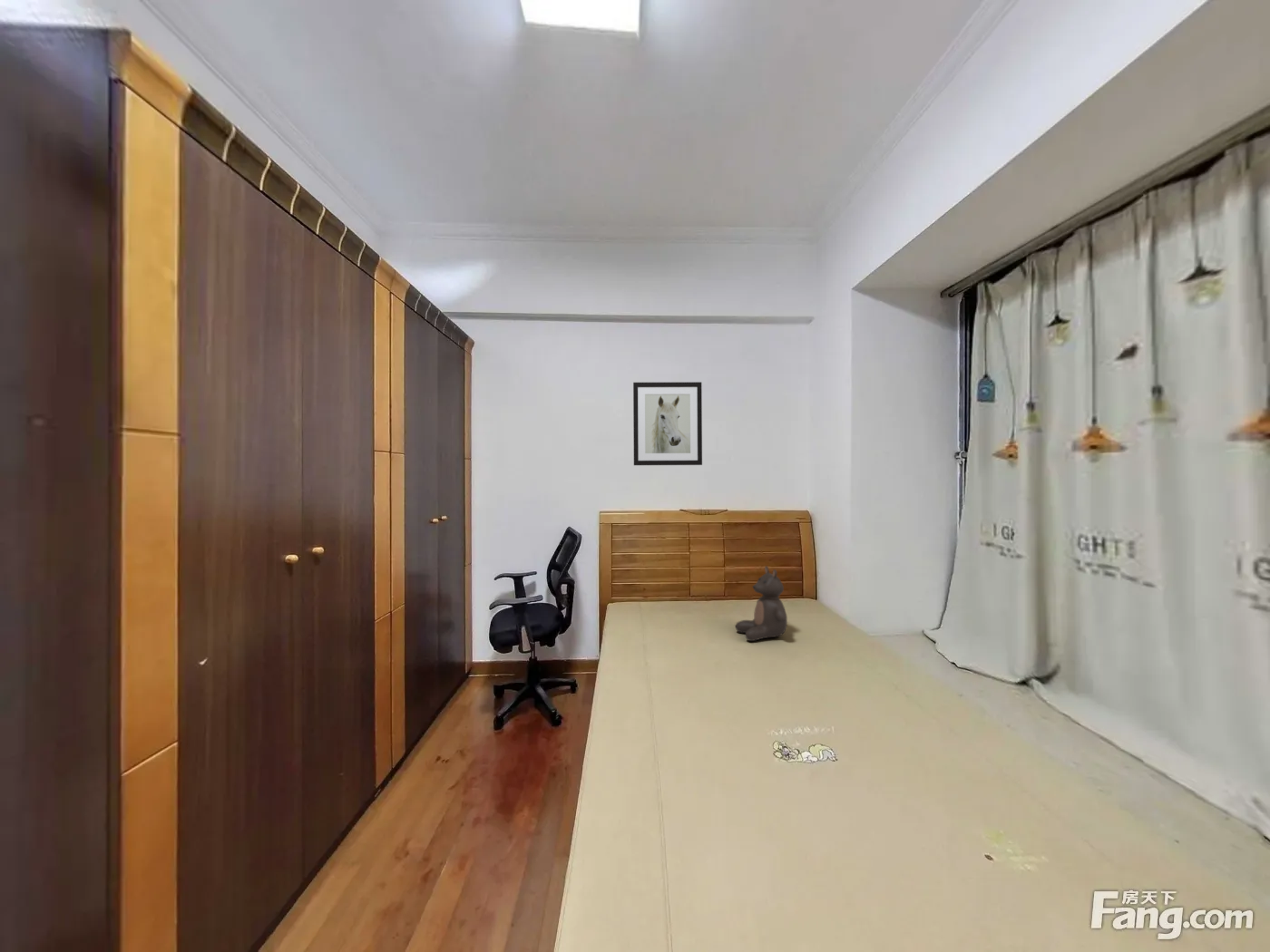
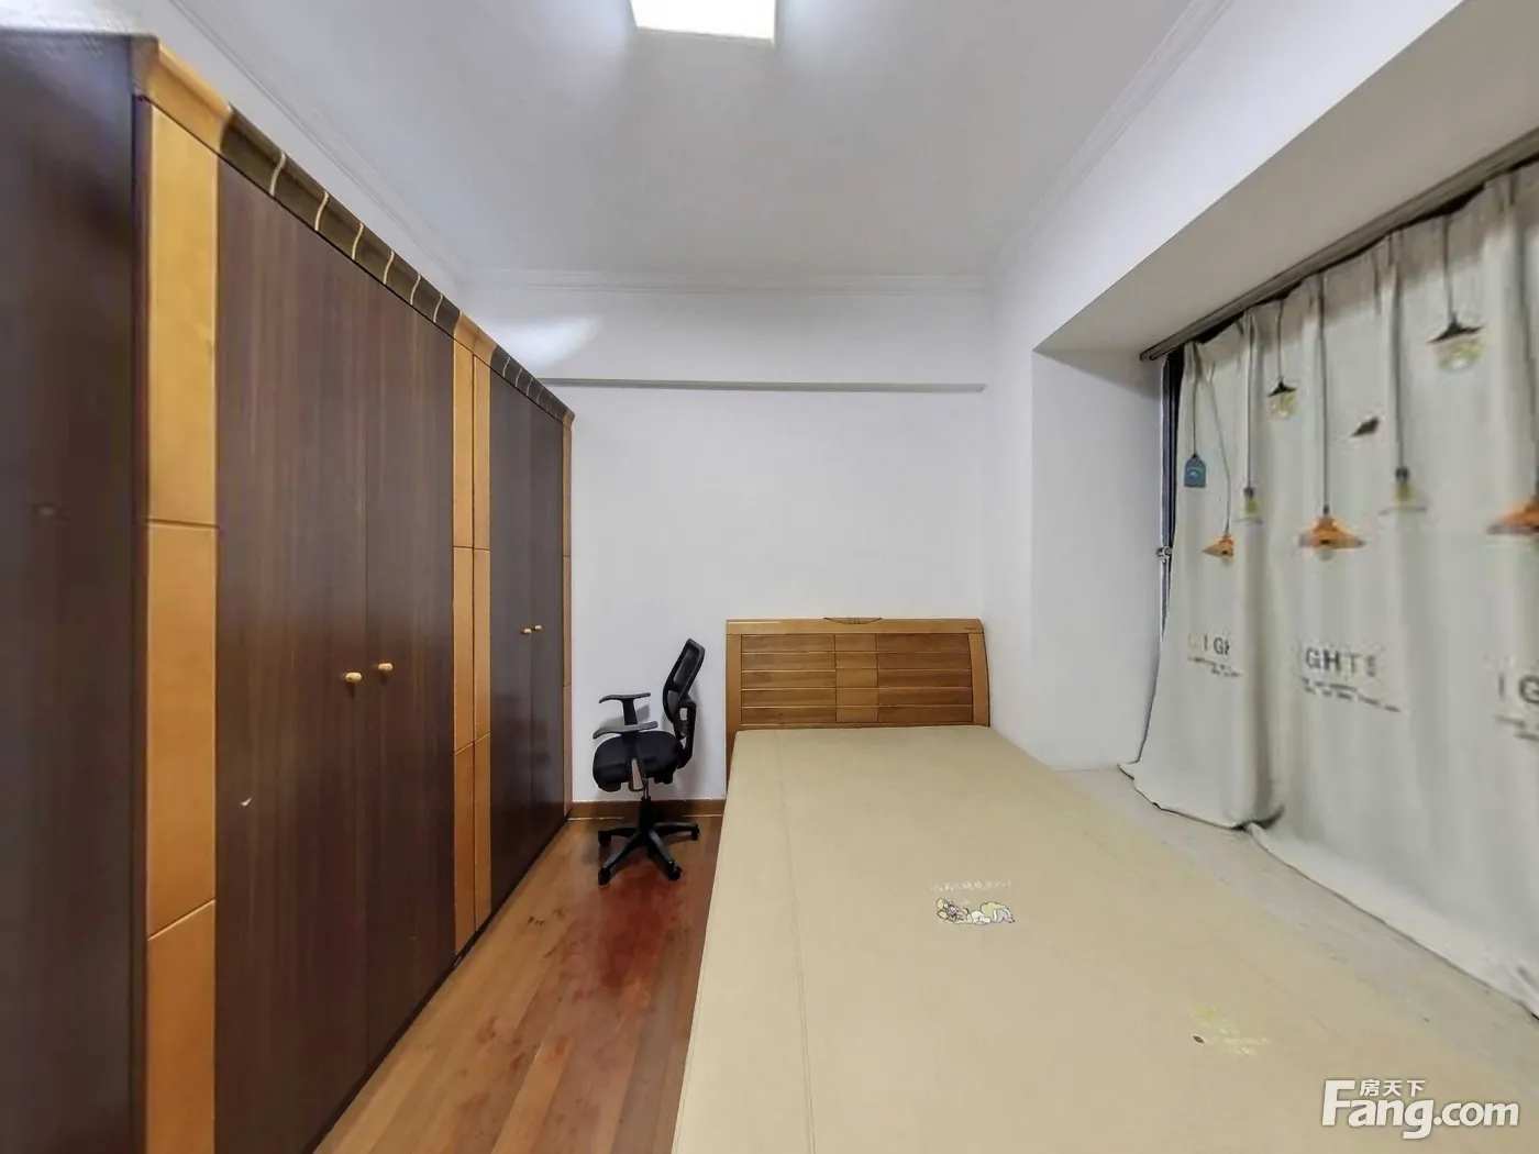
- teddy bear (761, 601)
- wall art (667, 423)
